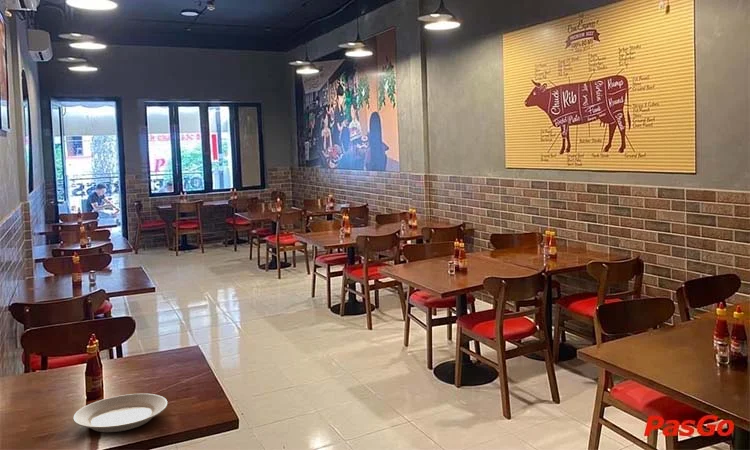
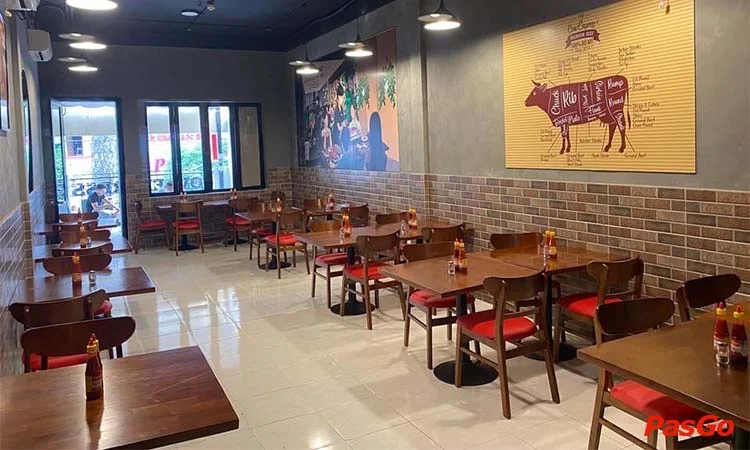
- plate (122, 414)
